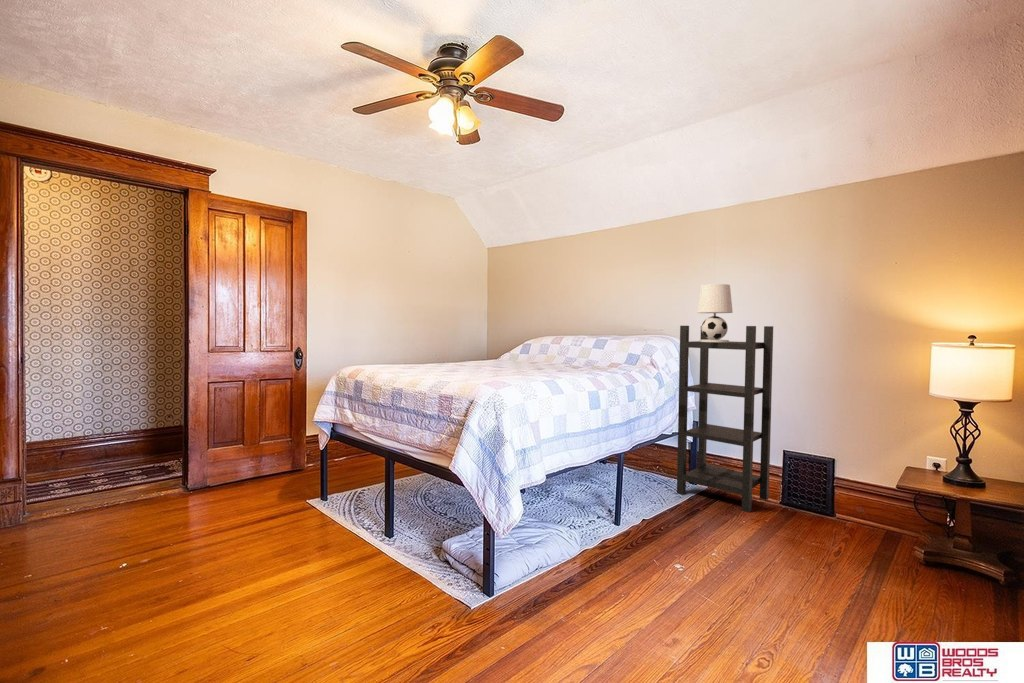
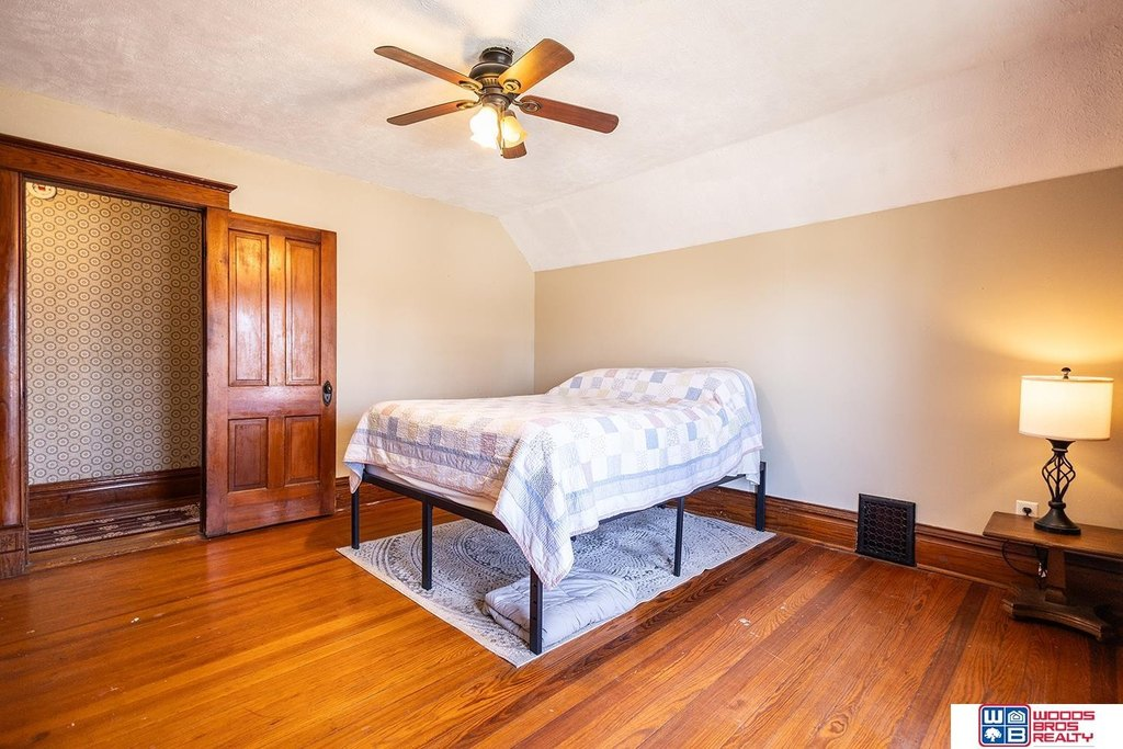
- shelving unit (722, 426)
- table lamp (714, 313)
